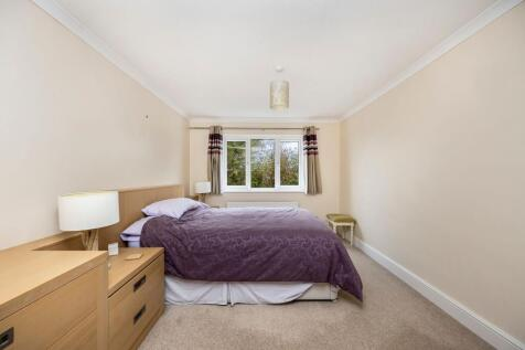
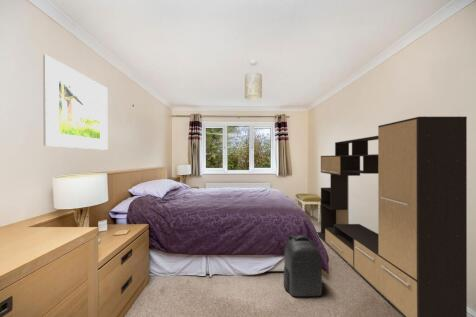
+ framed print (81, 111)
+ backpack (301, 260)
+ media console (348, 198)
